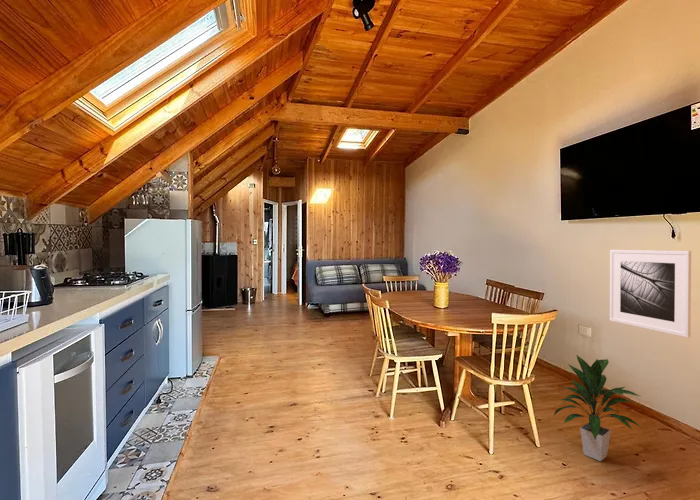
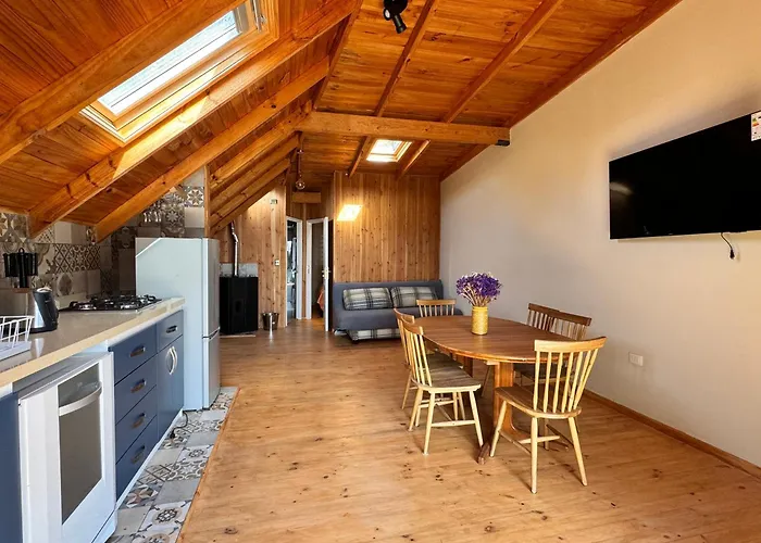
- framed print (646, 289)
- indoor plant (592, 404)
